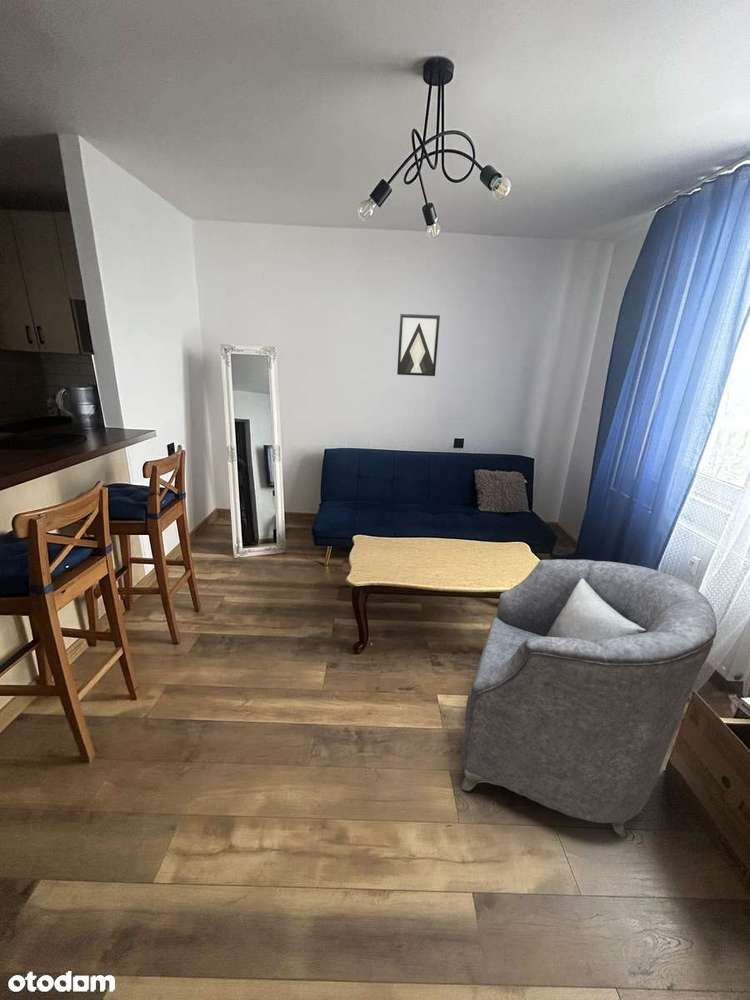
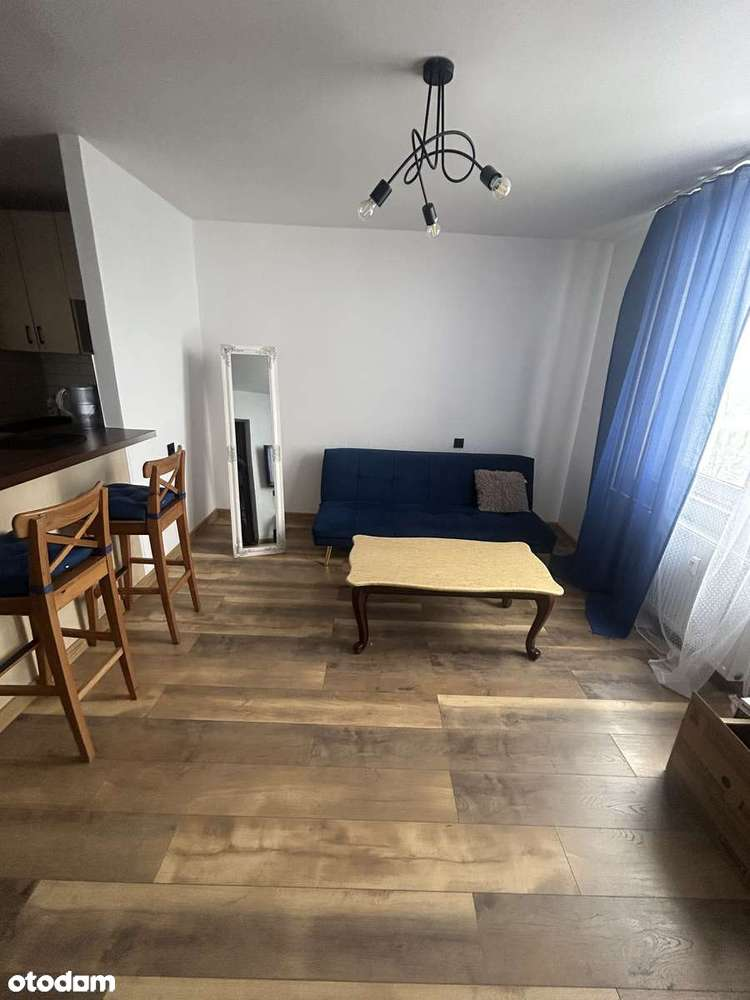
- wall art (417, 345)
- armchair (571, 670)
